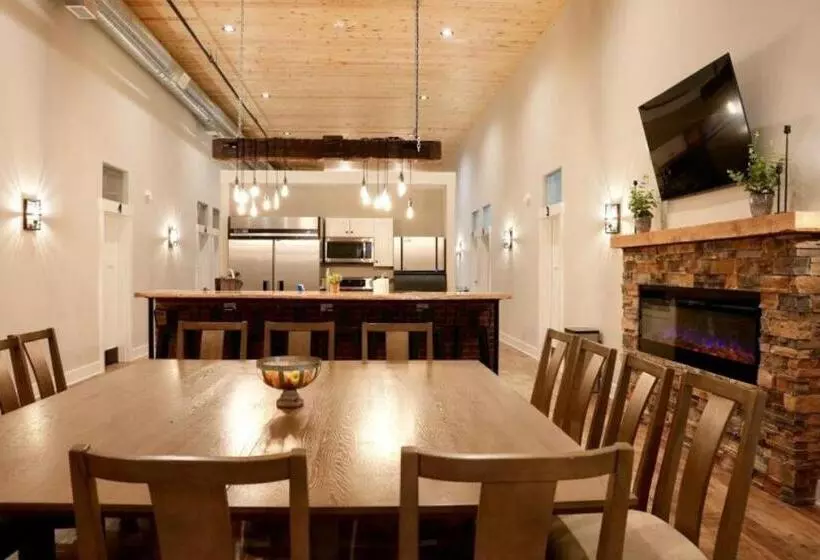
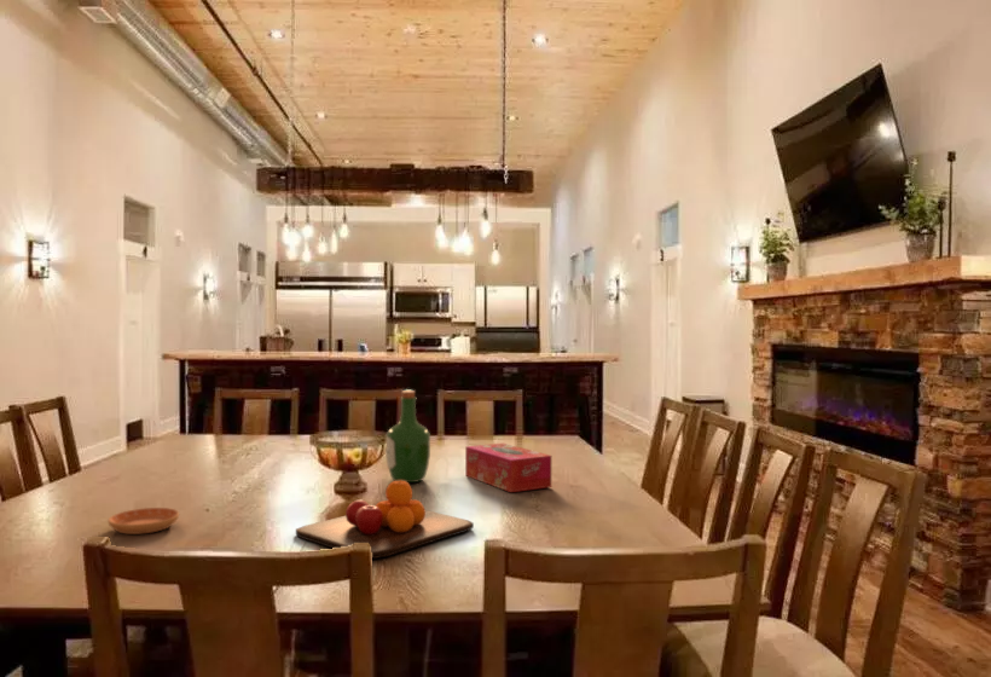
+ wine bottle (407, 434)
+ chopping board (386, 505)
+ tissue box (506, 465)
+ saucer (144, 521)
